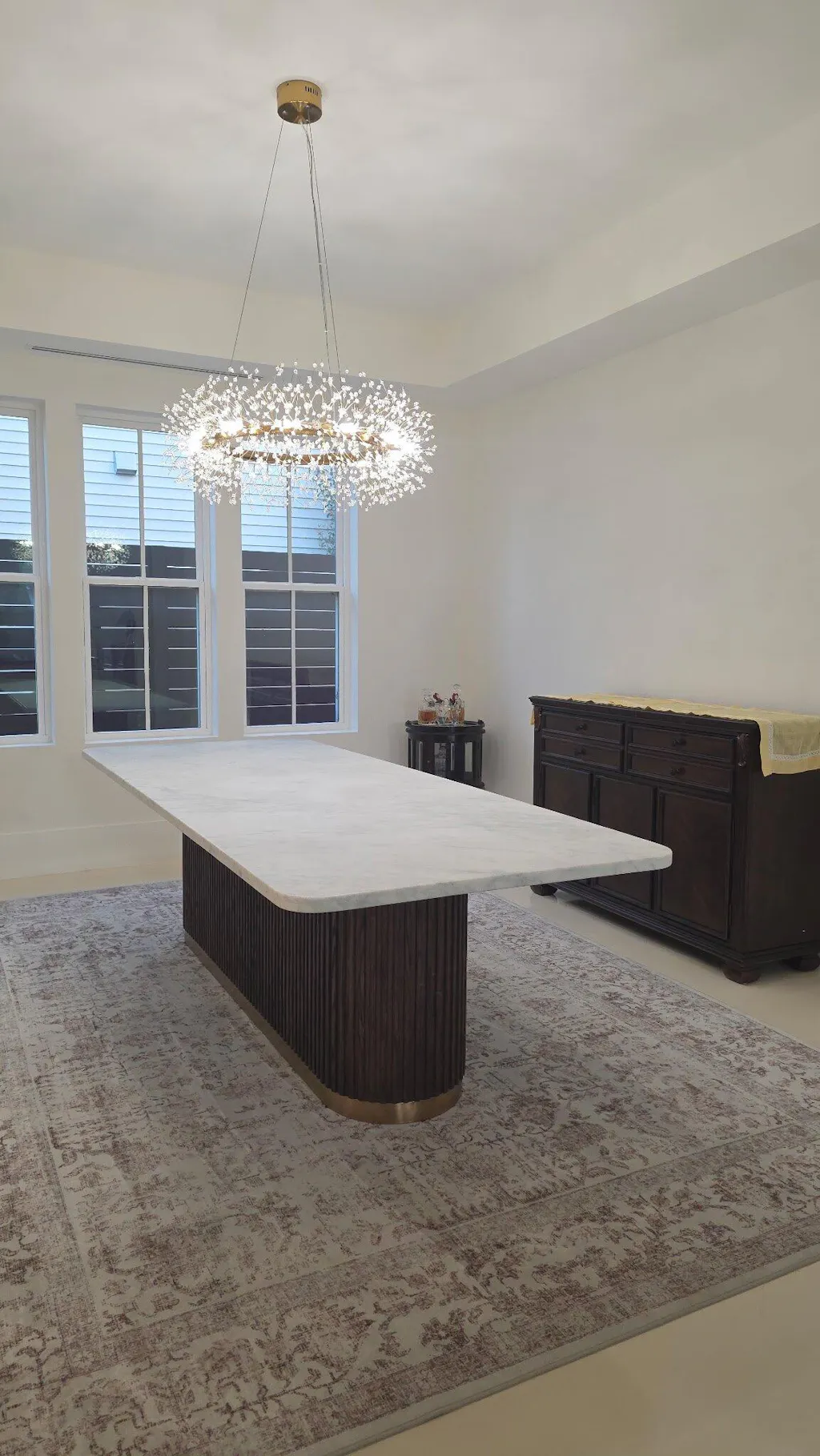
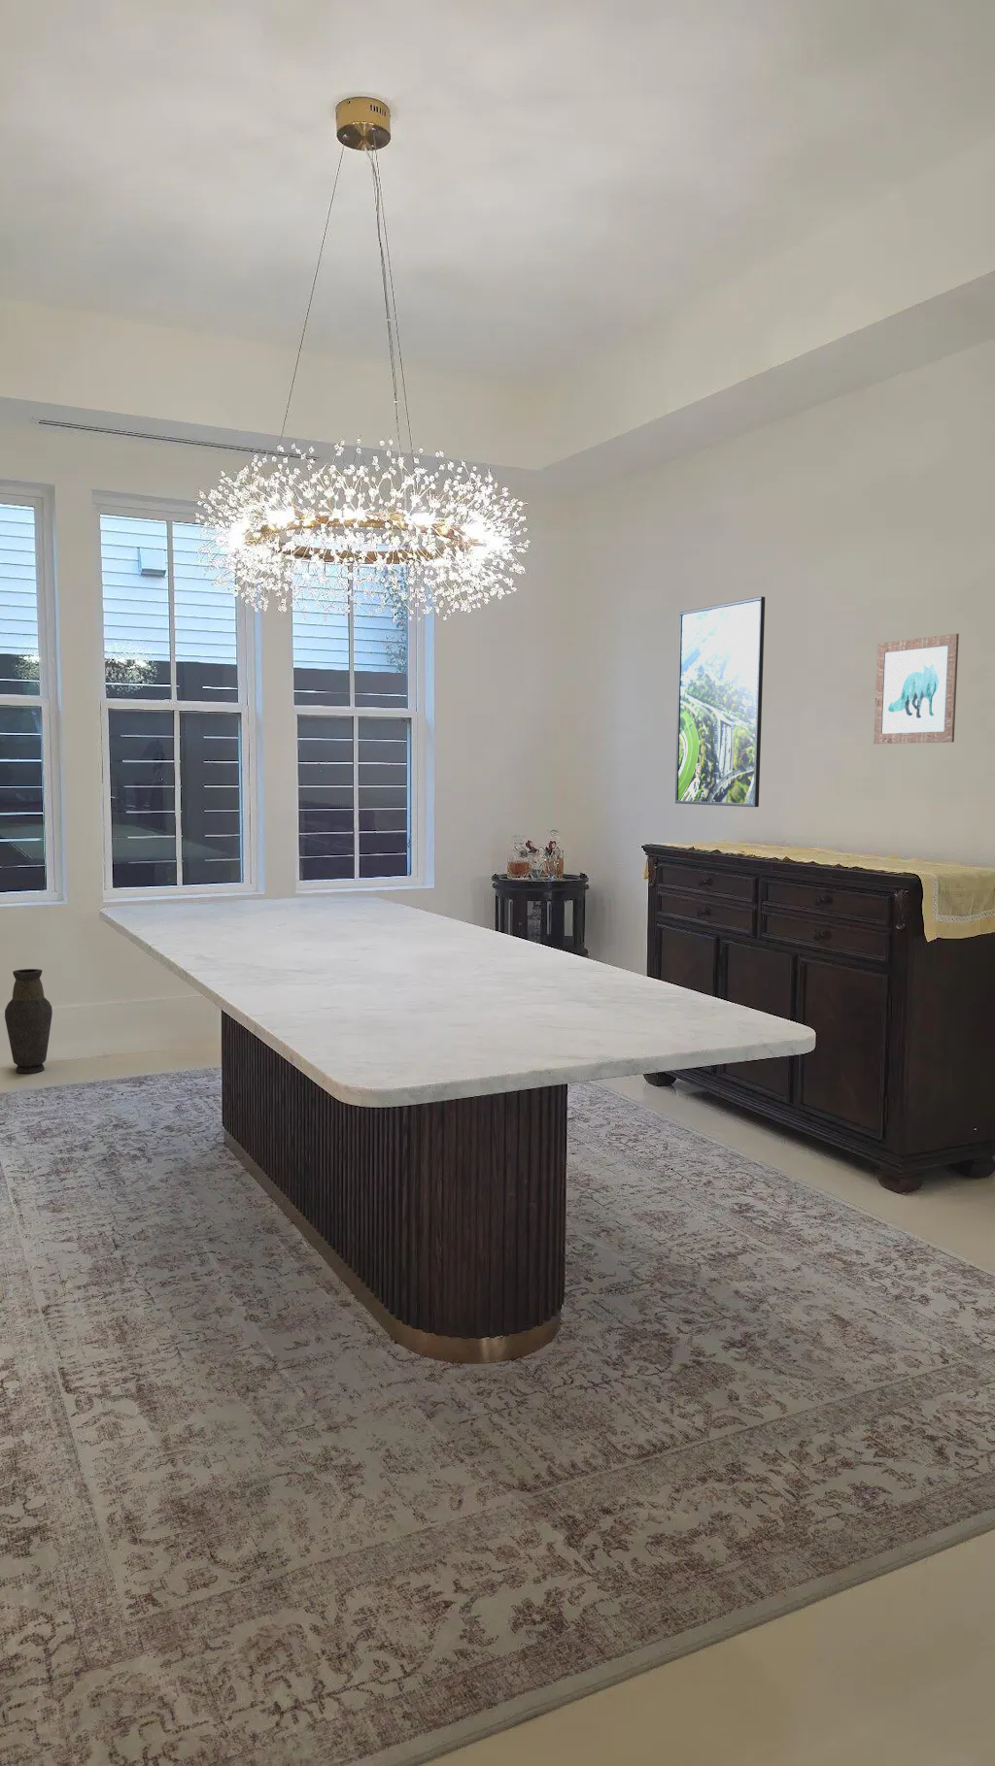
+ vase (28, 1020)
+ wall art (915, 690)
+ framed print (717, 705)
